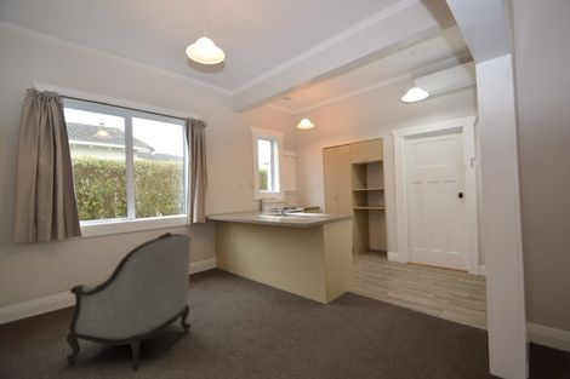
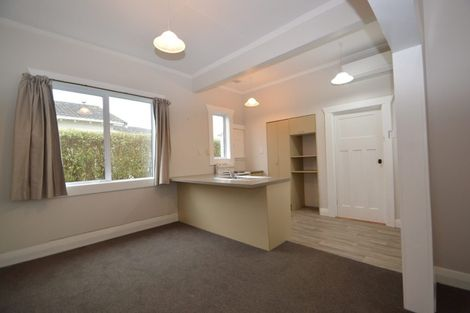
- armchair (138, 286)
